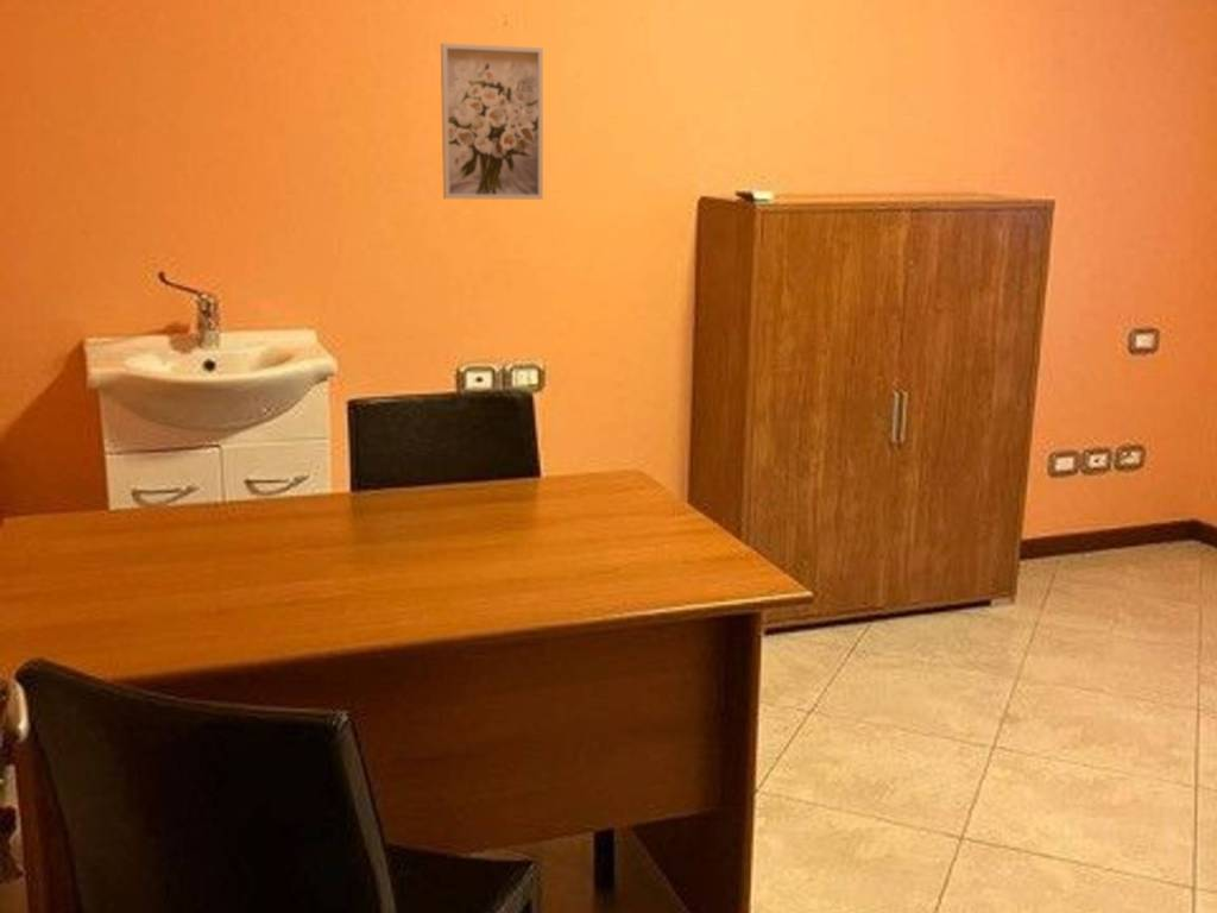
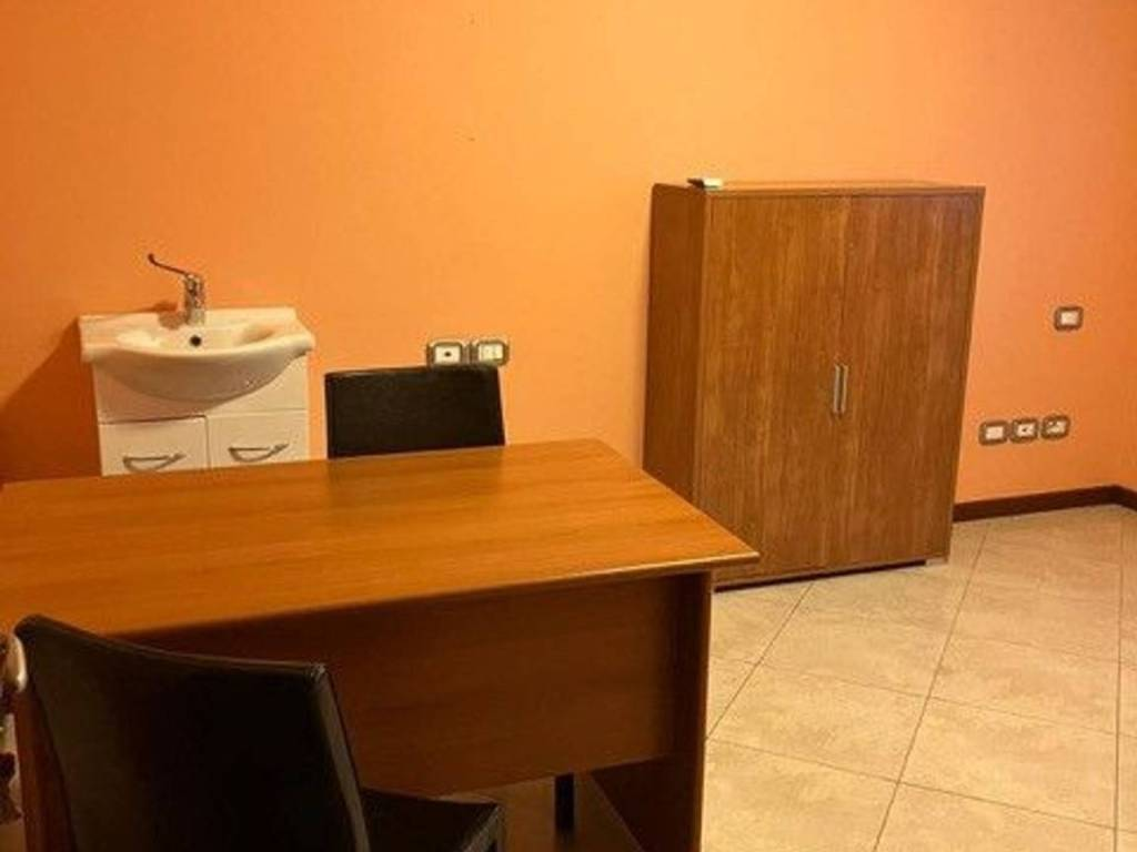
- wall art (492, 122)
